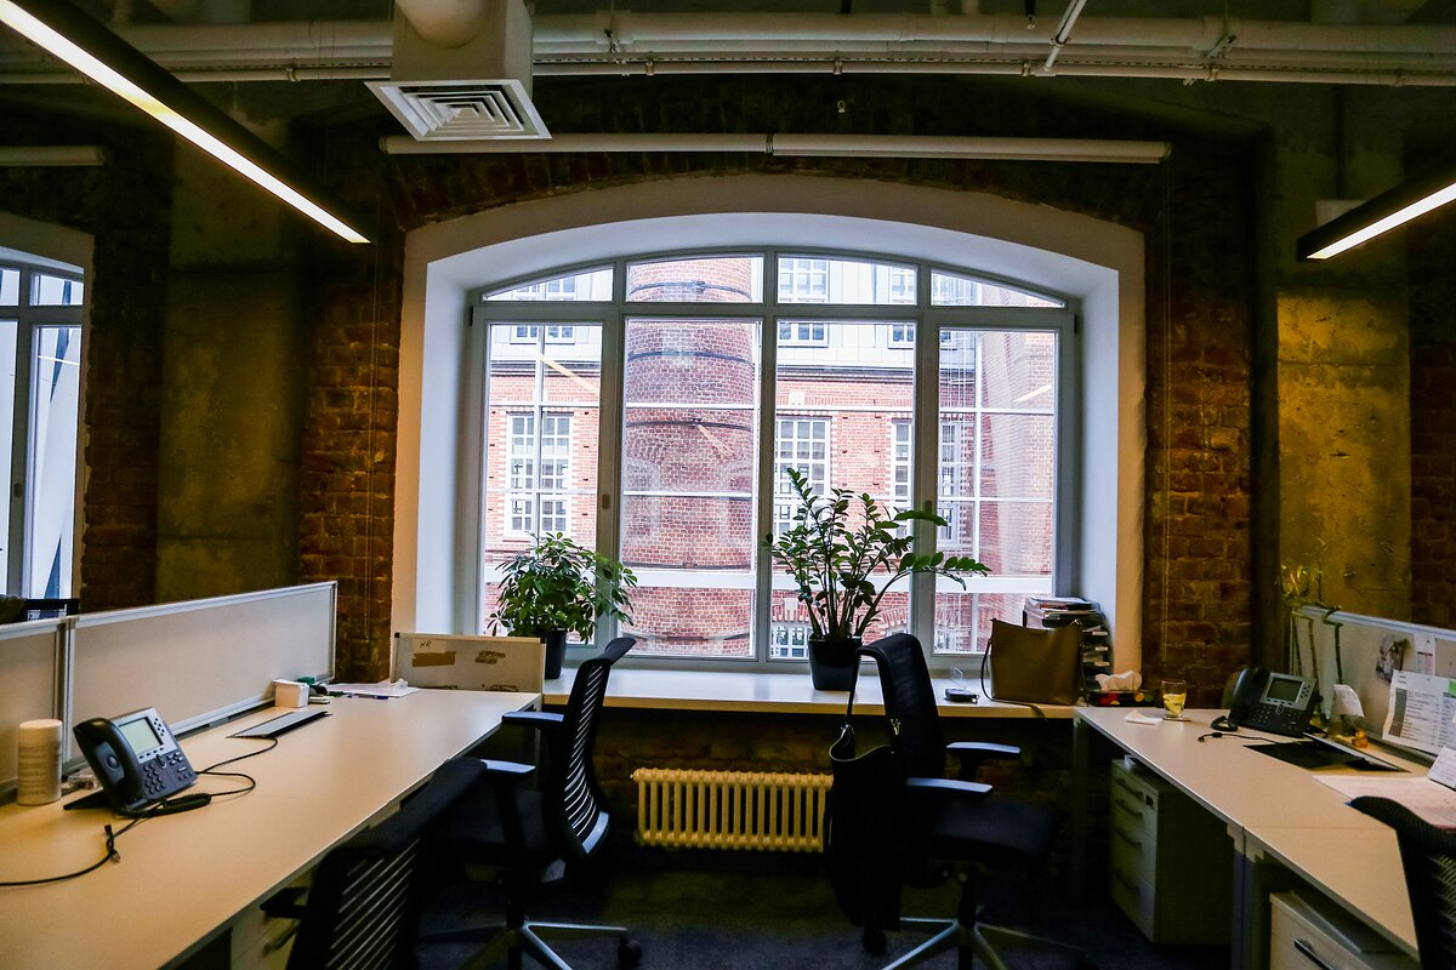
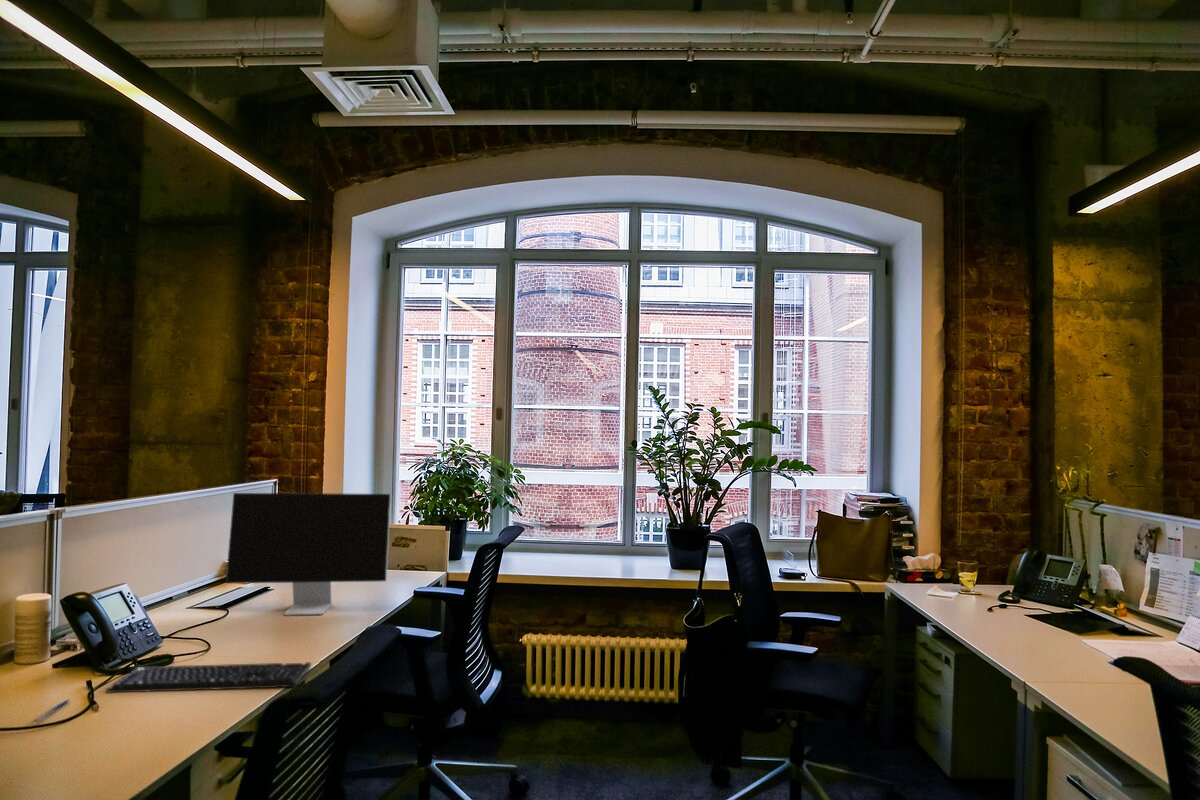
+ keyboard (214, 675)
+ computer monitor (312, 550)
+ pen (51, 710)
